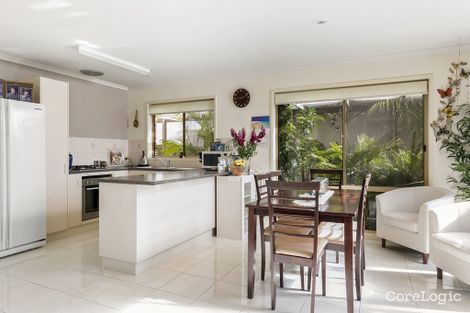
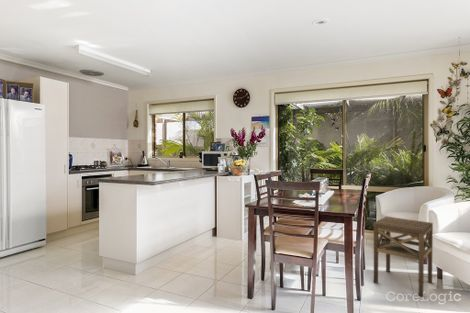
+ side table (402, 253)
